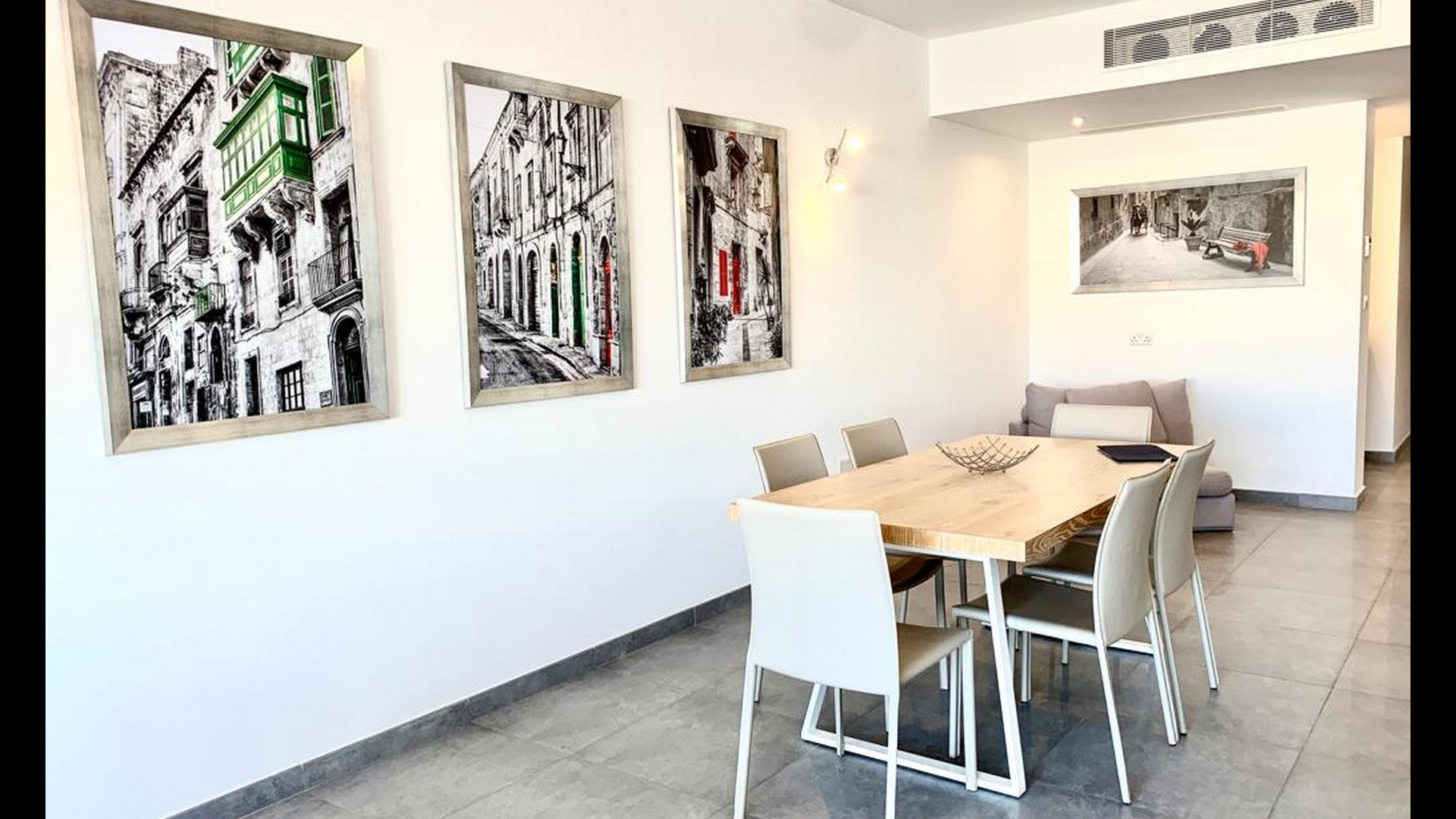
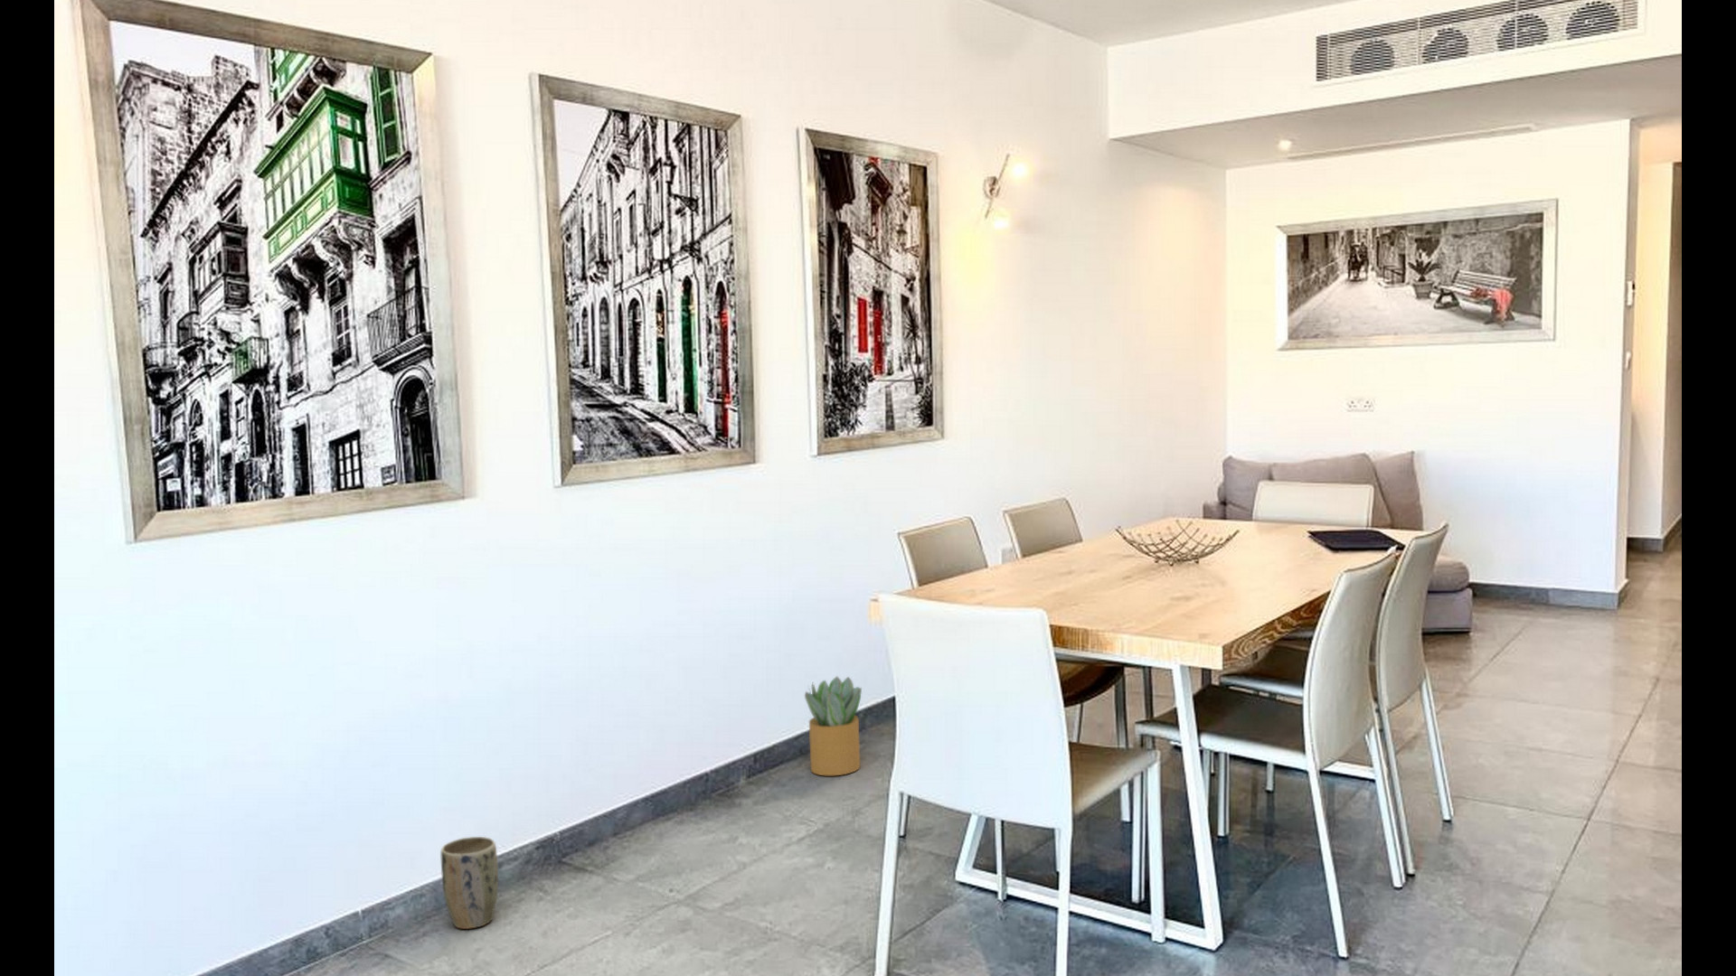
+ plant pot (470, 883)
+ potted plant (830, 726)
